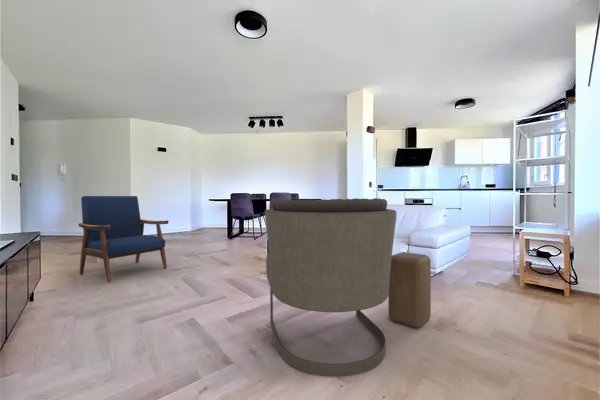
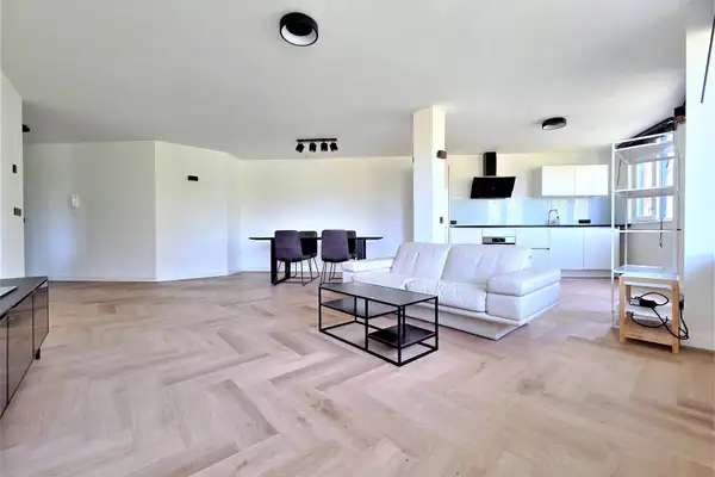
- armchair (330, 271)
- stool (409, 287)
- armchair (124, 233)
